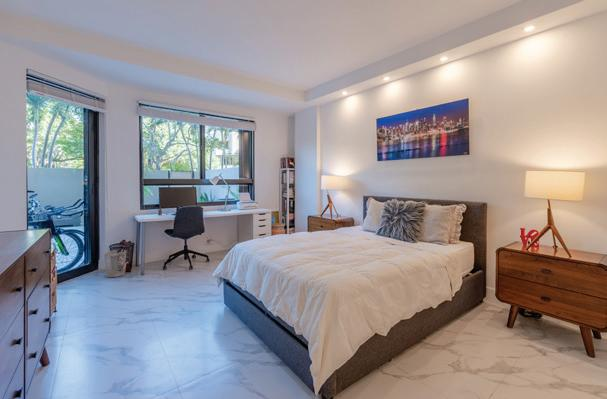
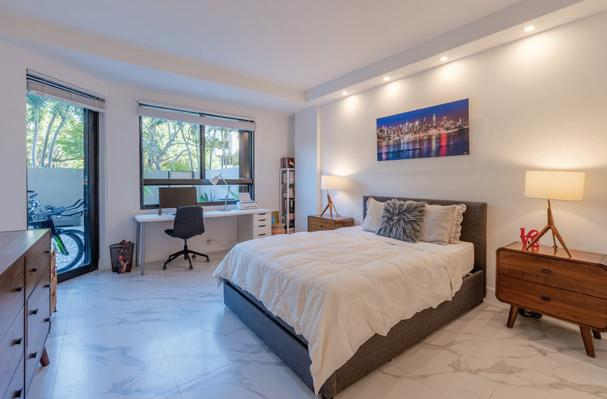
- wastebasket (115, 263)
